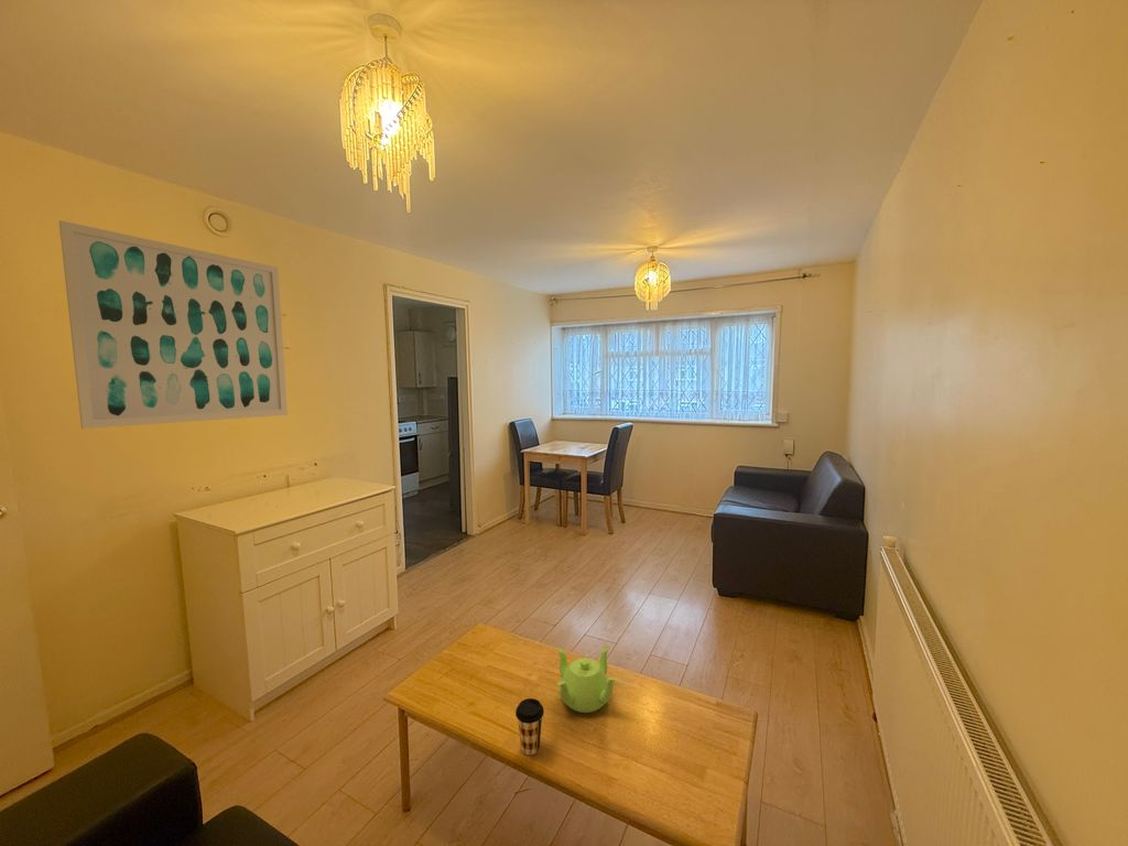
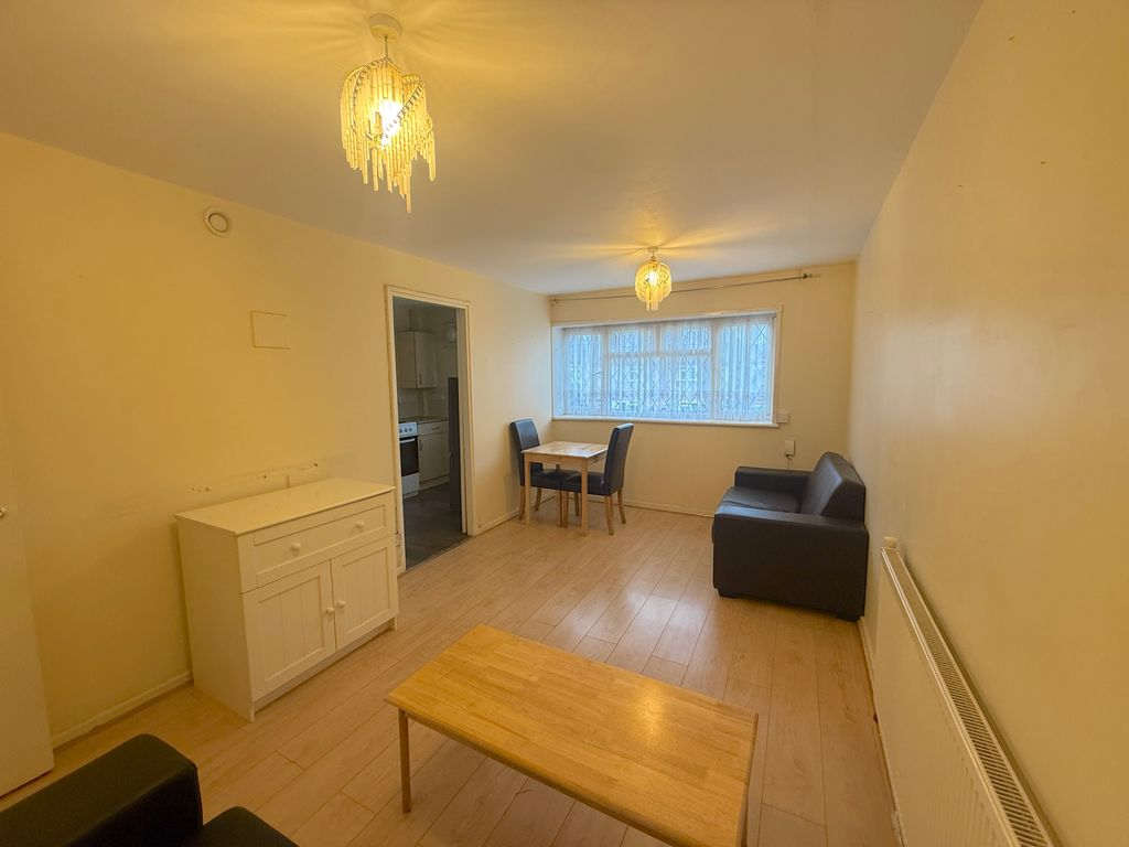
- teapot (584, 680)
- wall art (194, 335)
- coffee cup (530, 727)
